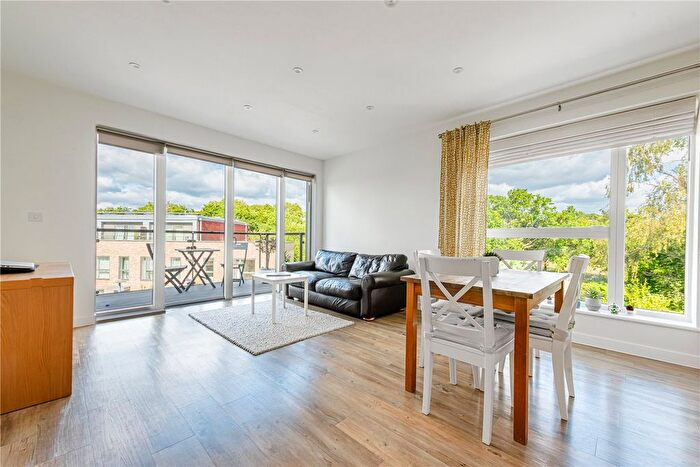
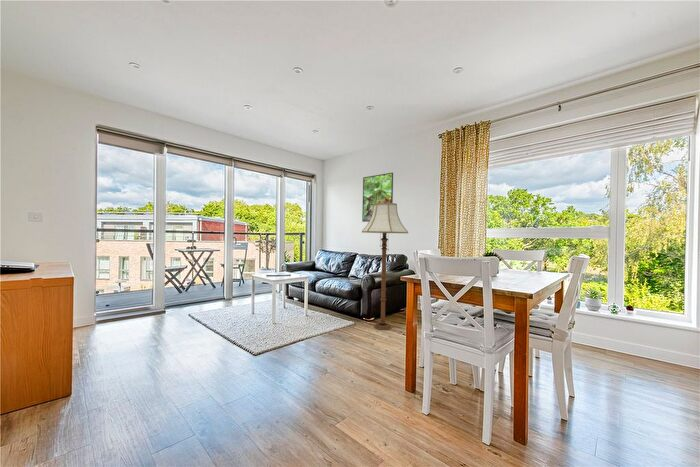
+ floor lamp (383, 263)
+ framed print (377, 198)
